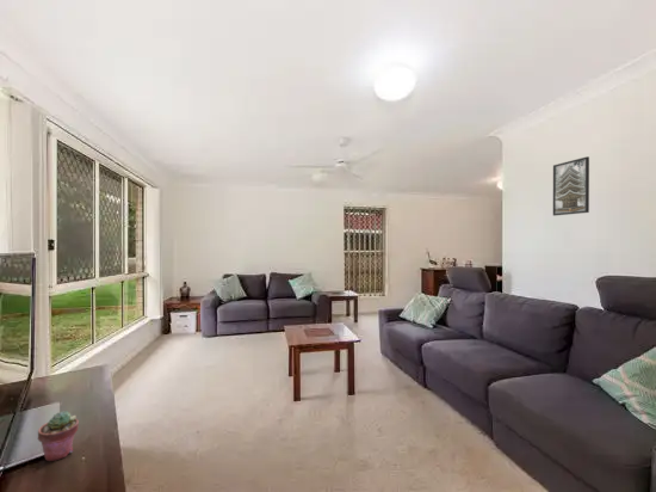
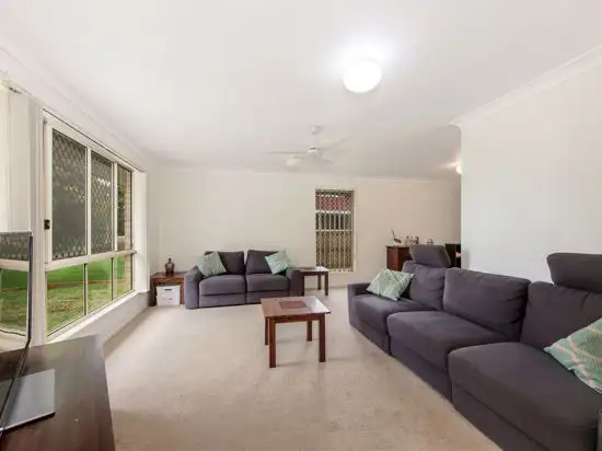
- potted succulent (58, 433)
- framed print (569, 187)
